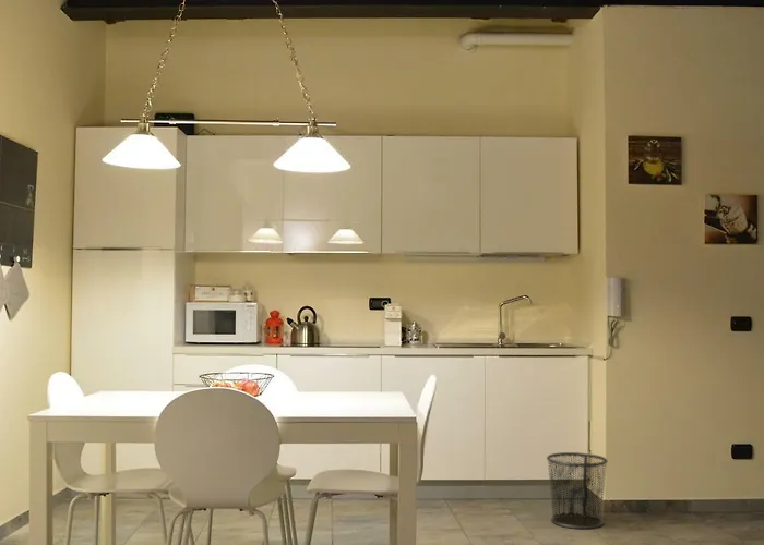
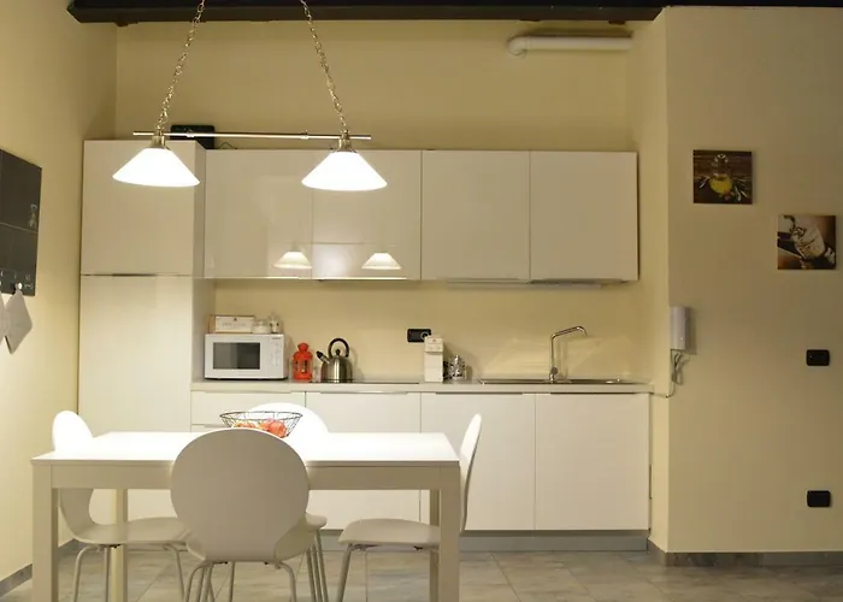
- waste bin (576, 489)
